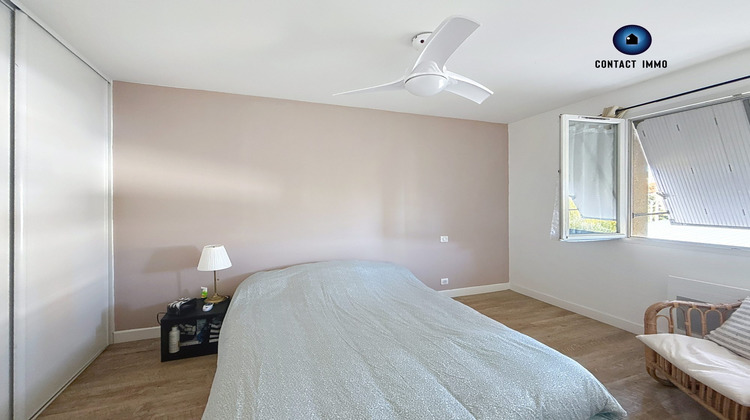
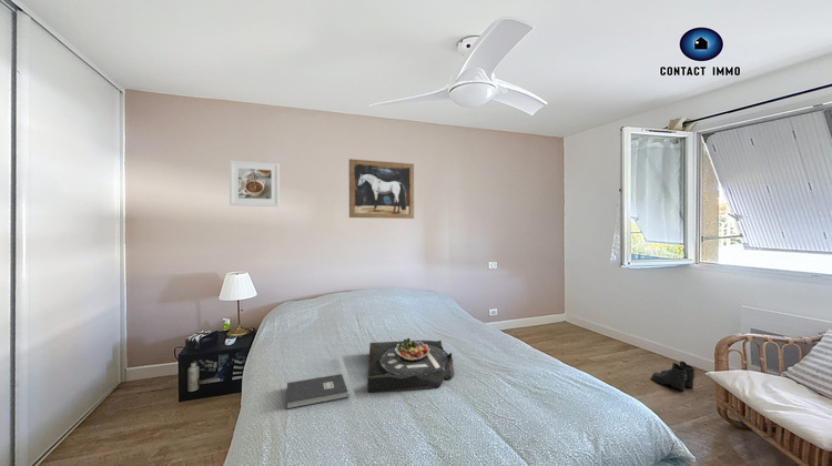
+ serving tray (409, 353)
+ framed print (255, 183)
+ wall art (382, 190)
+ book (316, 389)
+ boots (672, 372)
